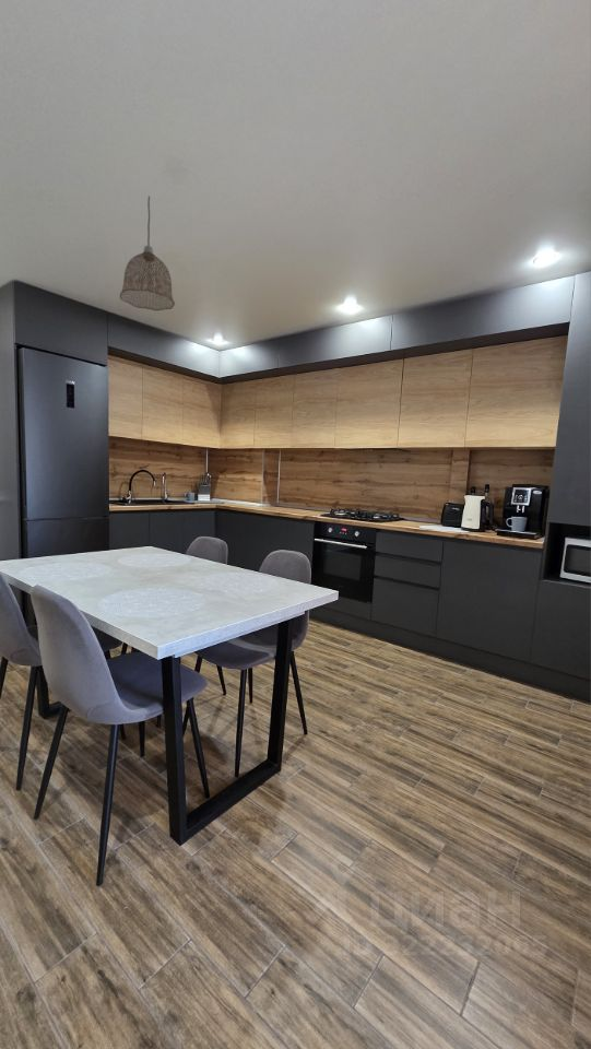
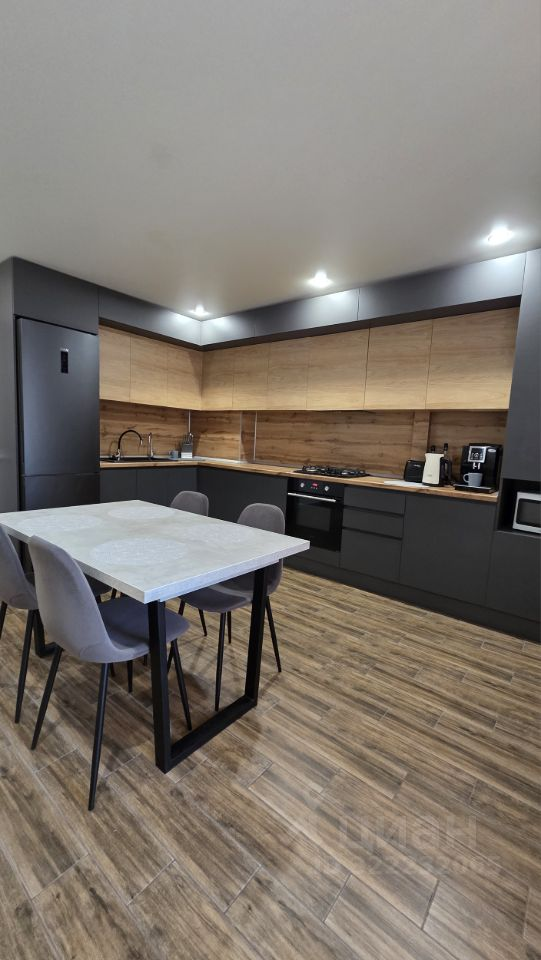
- pendant lamp (147, 249)
